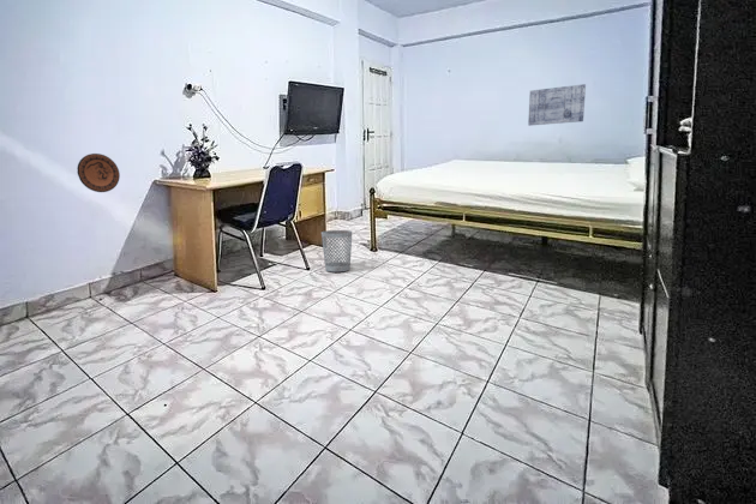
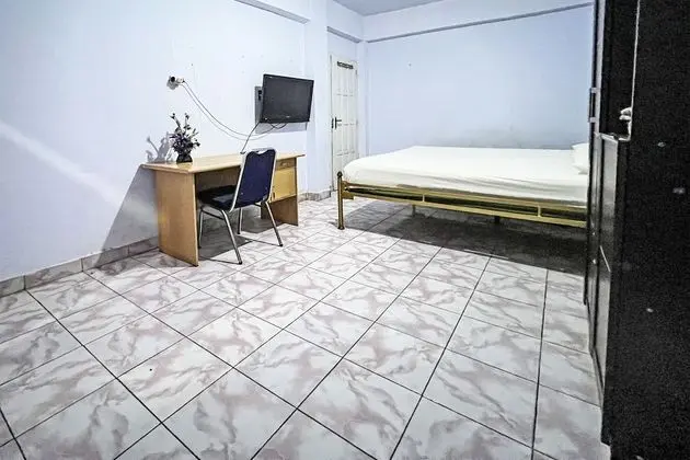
- wastebasket (337, 250)
- decorative plate (98, 173)
- wall art (556, 106)
